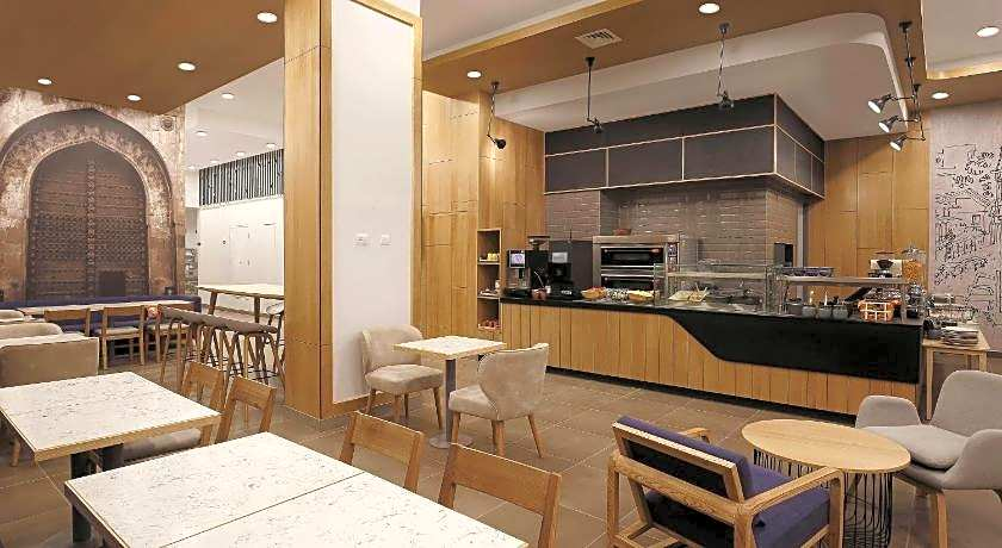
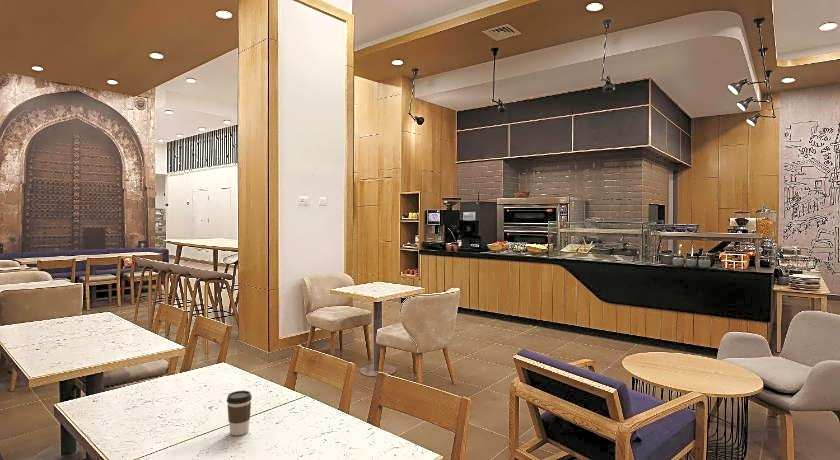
+ coffee cup (239, 413)
